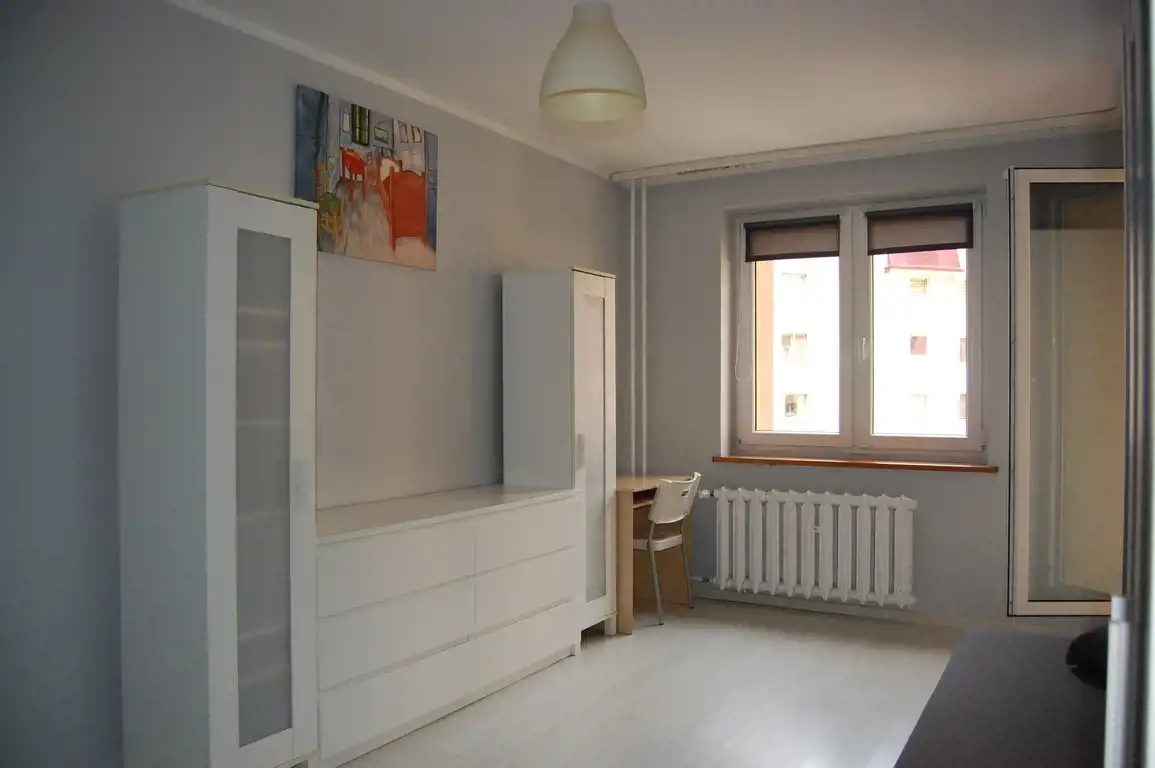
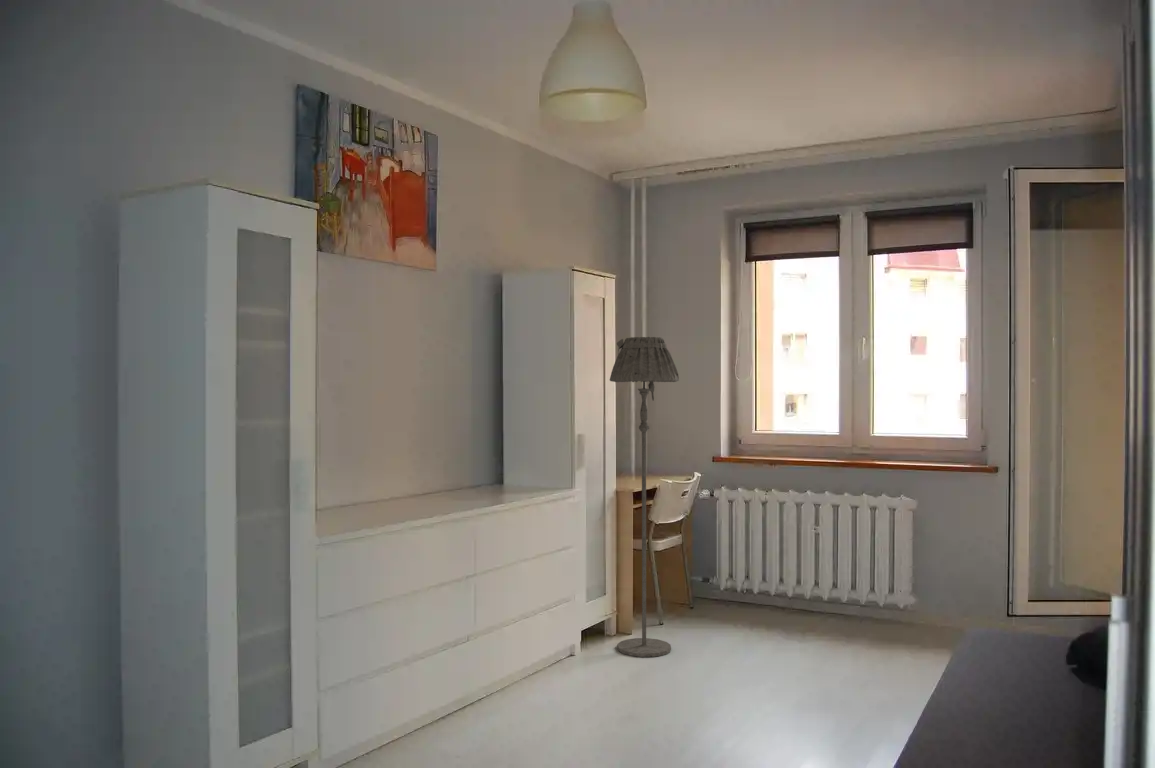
+ floor lamp (644, 493)
